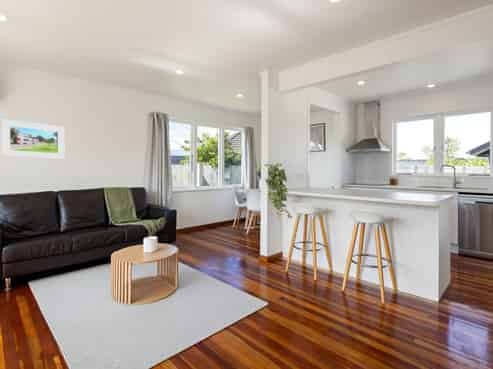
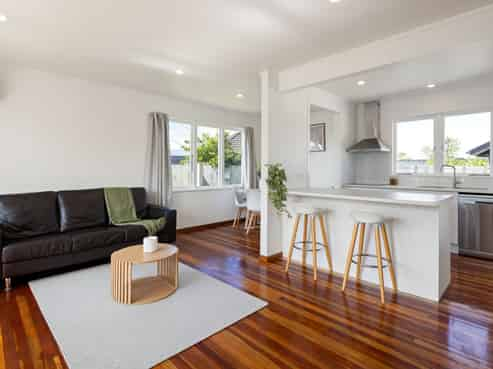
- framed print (35, 140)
